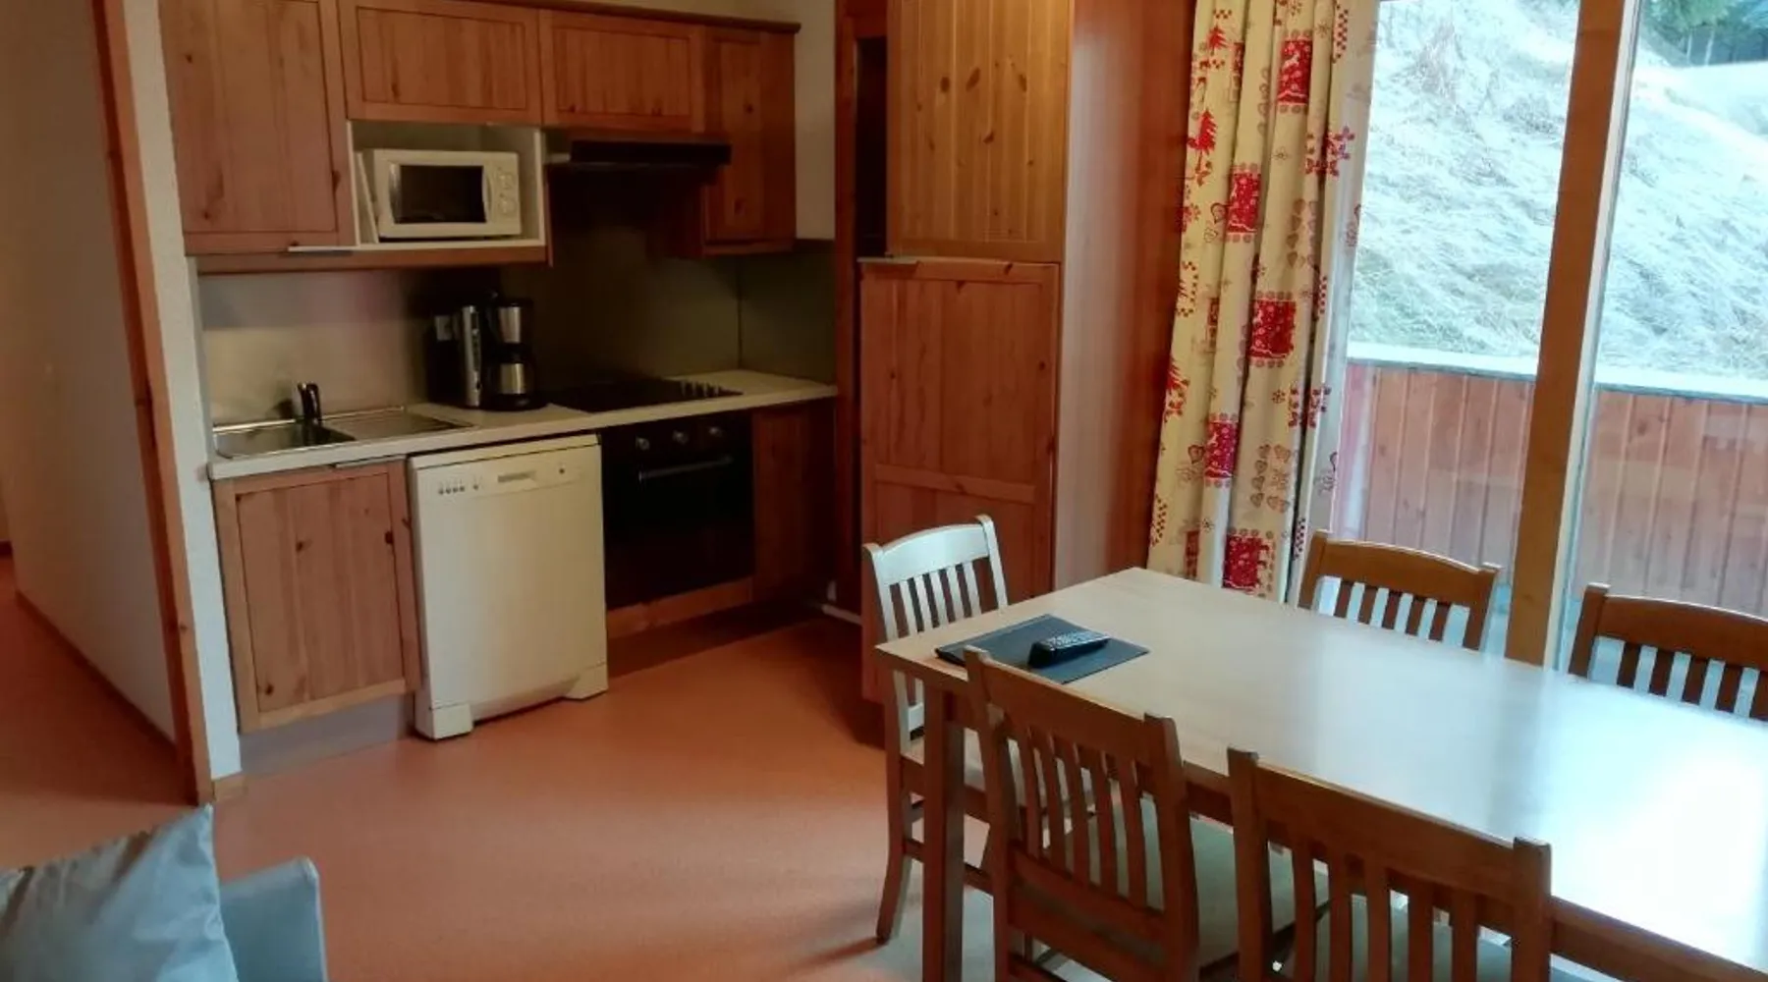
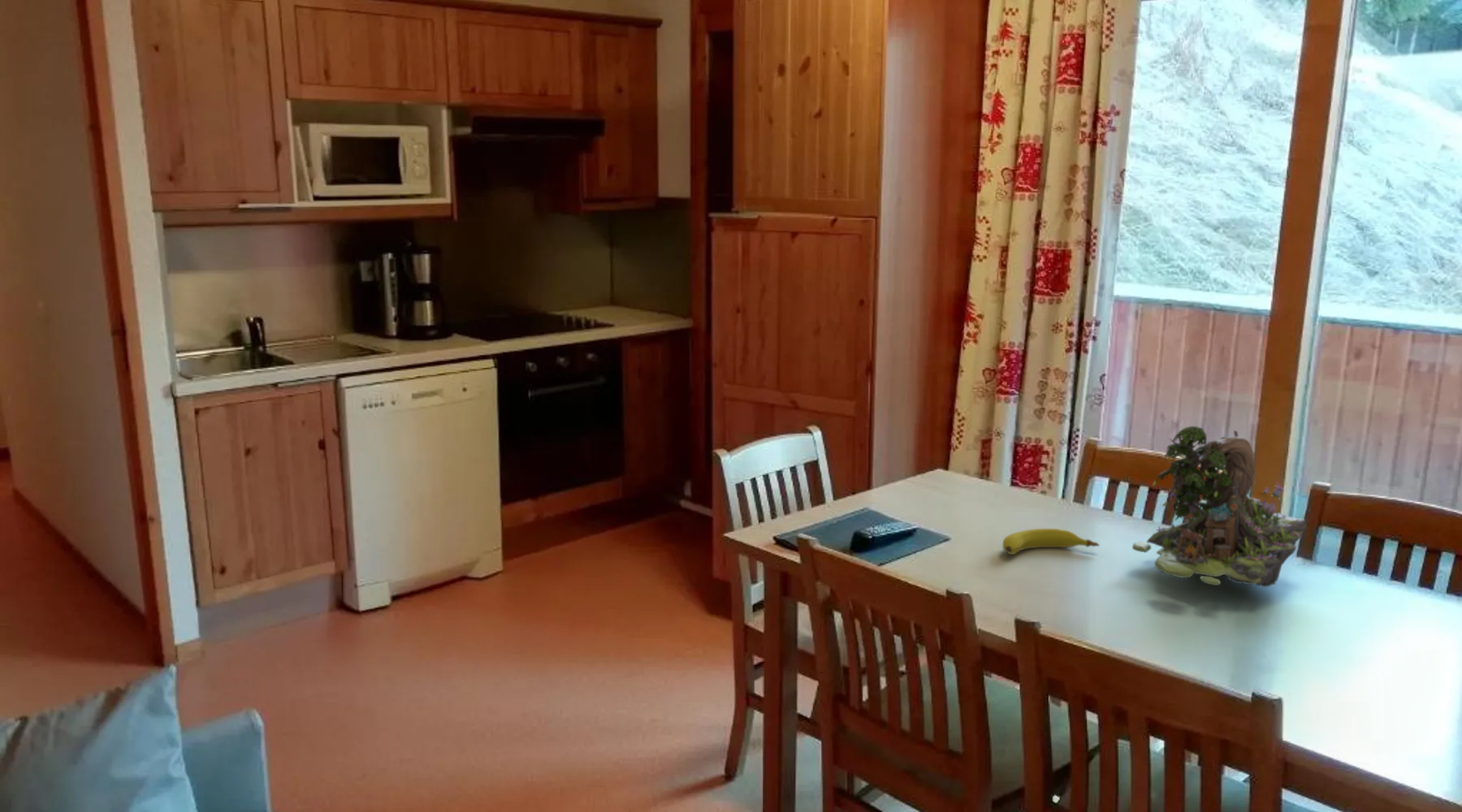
+ fruit (1045, 543)
+ plant (1210, 507)
